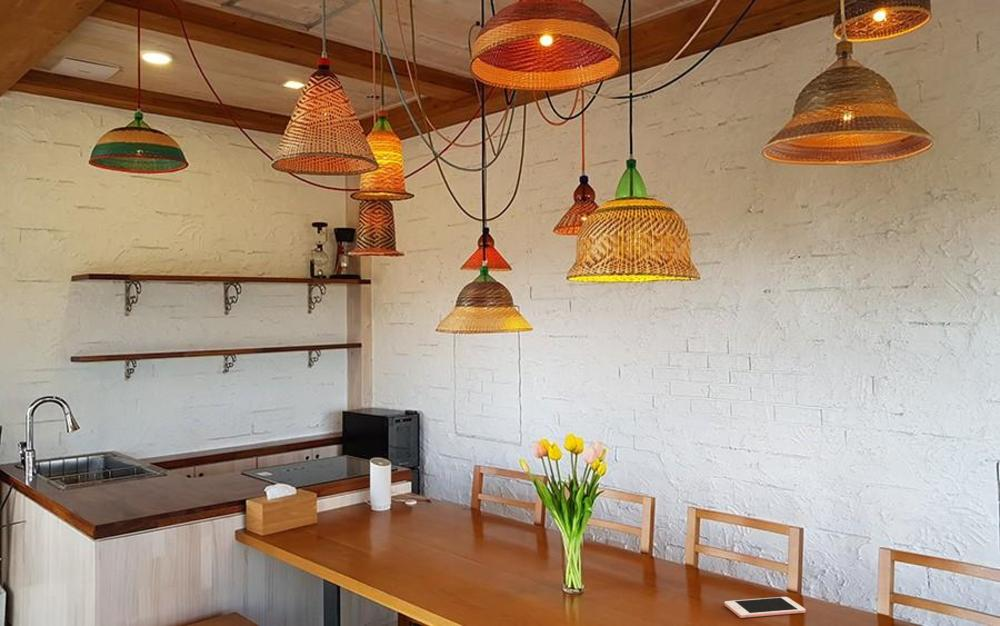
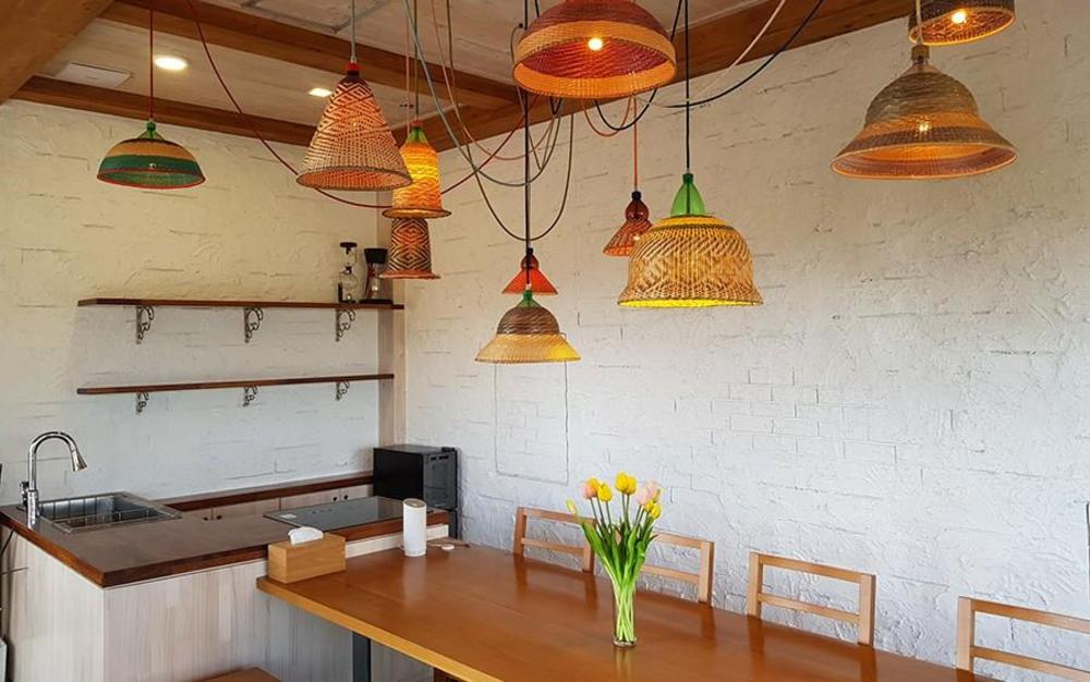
- cell phone (764, 607)
